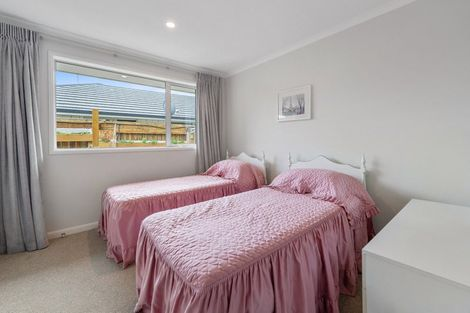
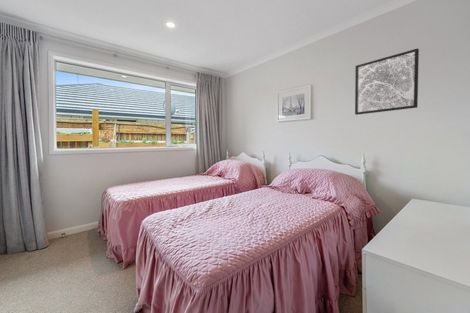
+ wall art (383, 84)
